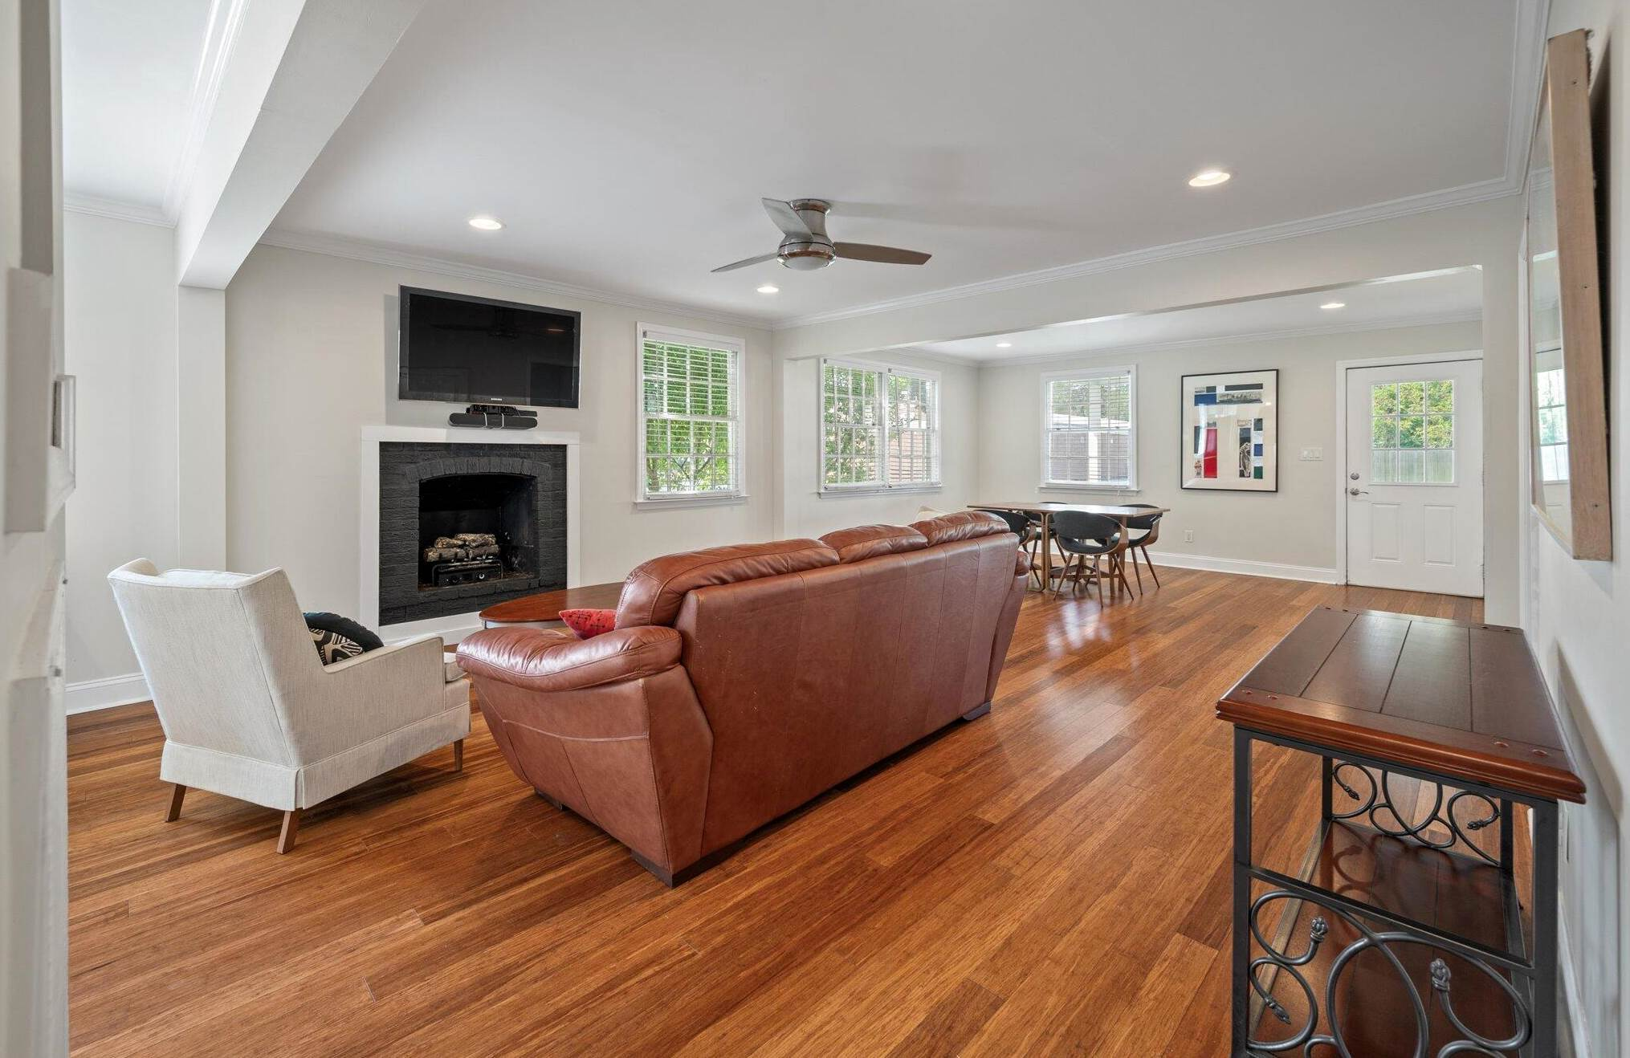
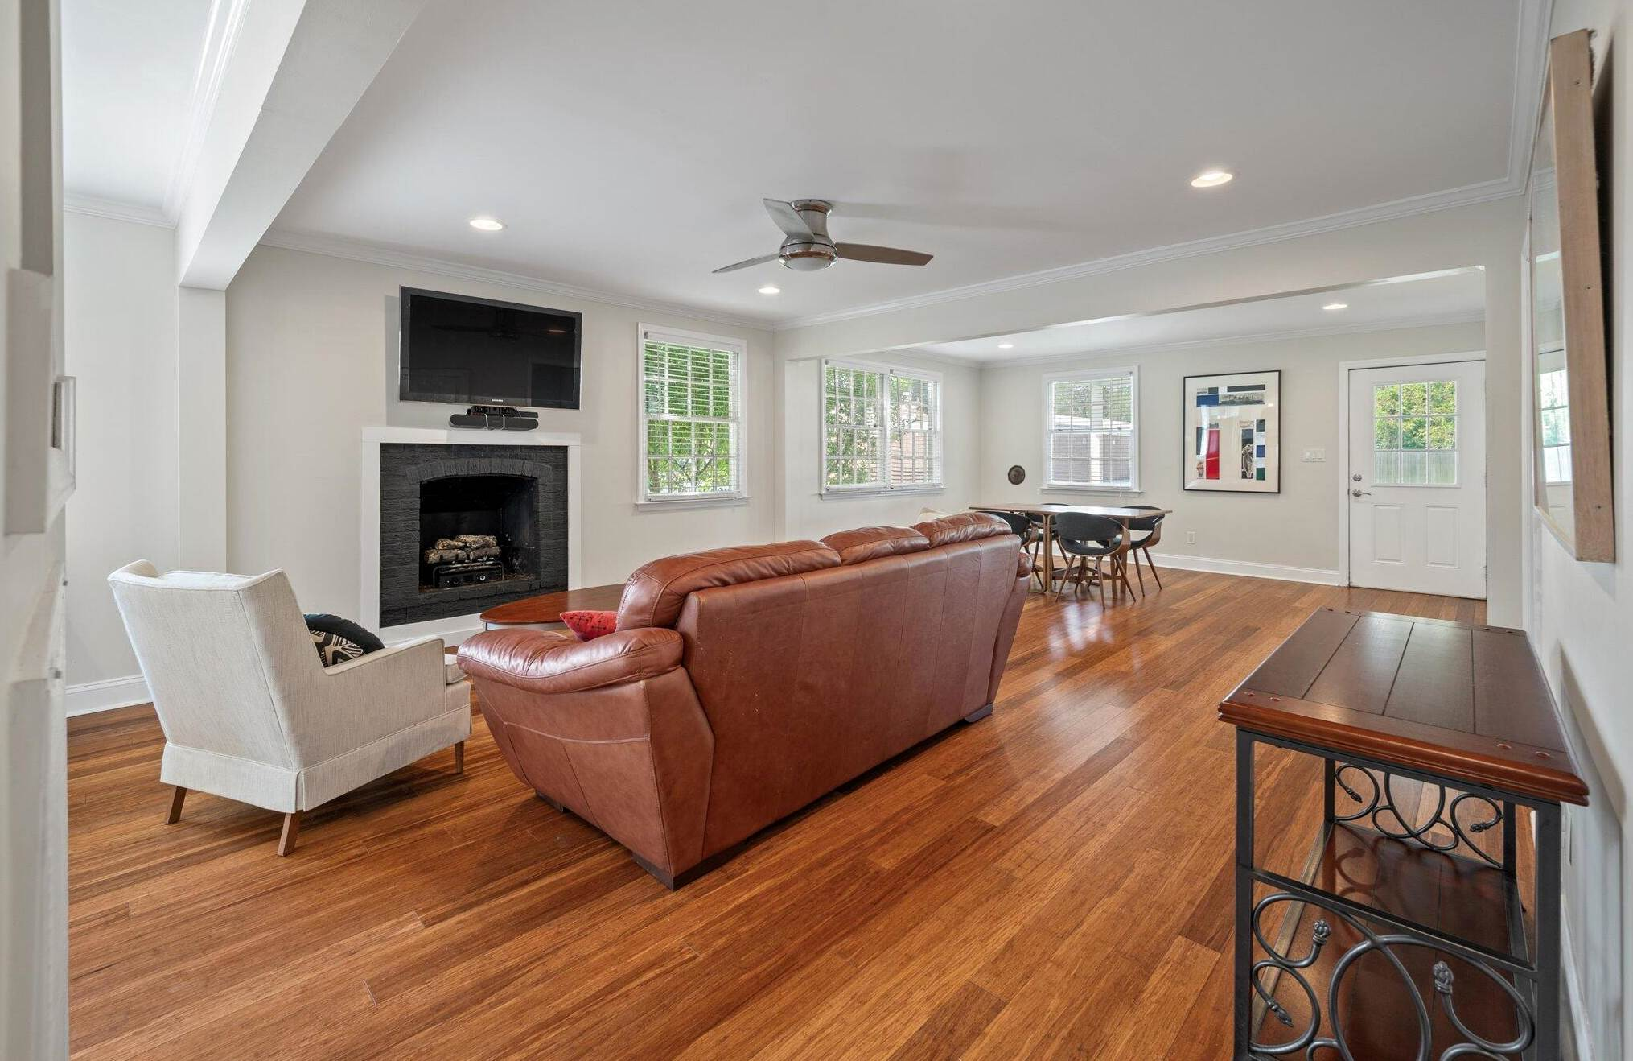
+ decorative plate (1016, 475)
